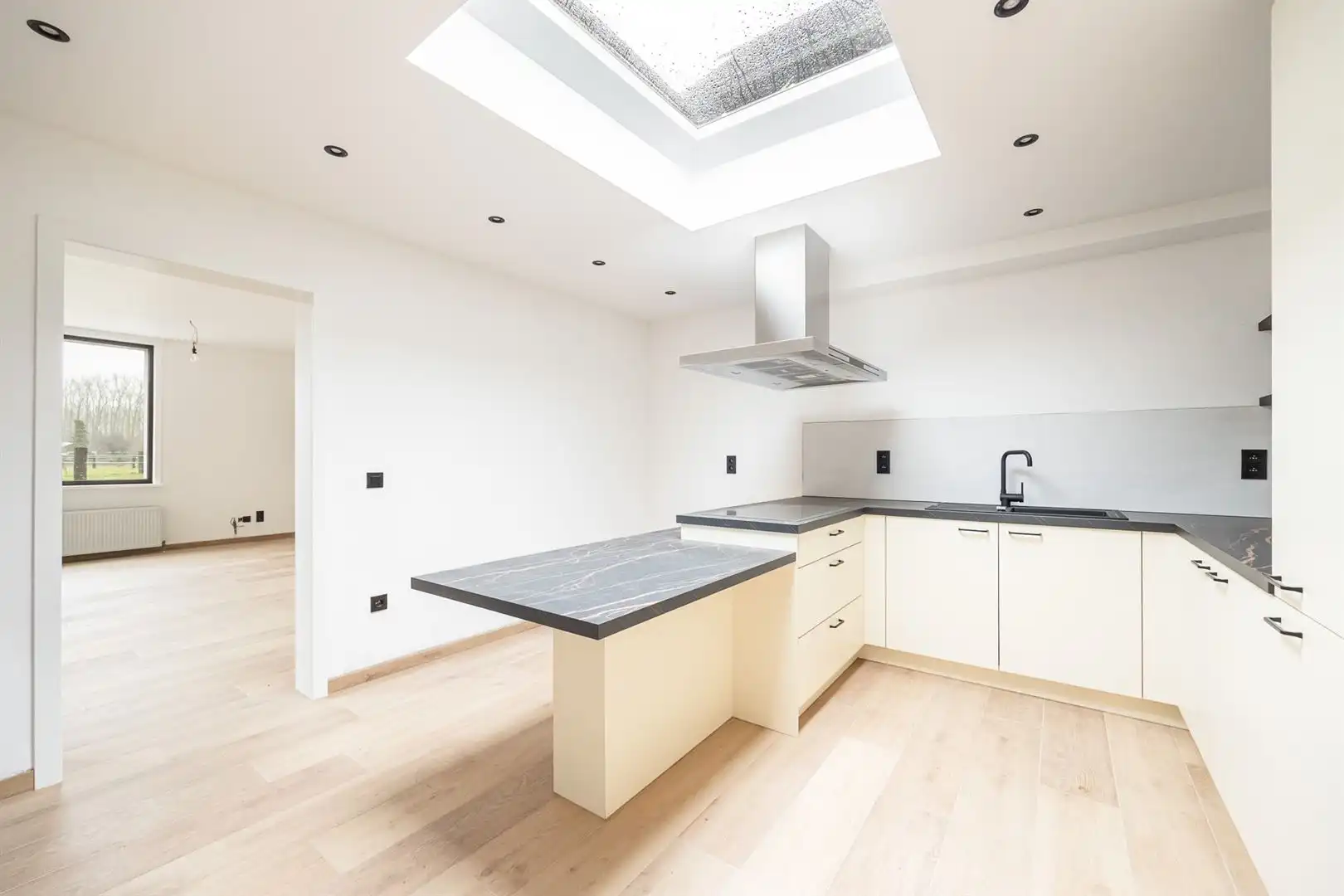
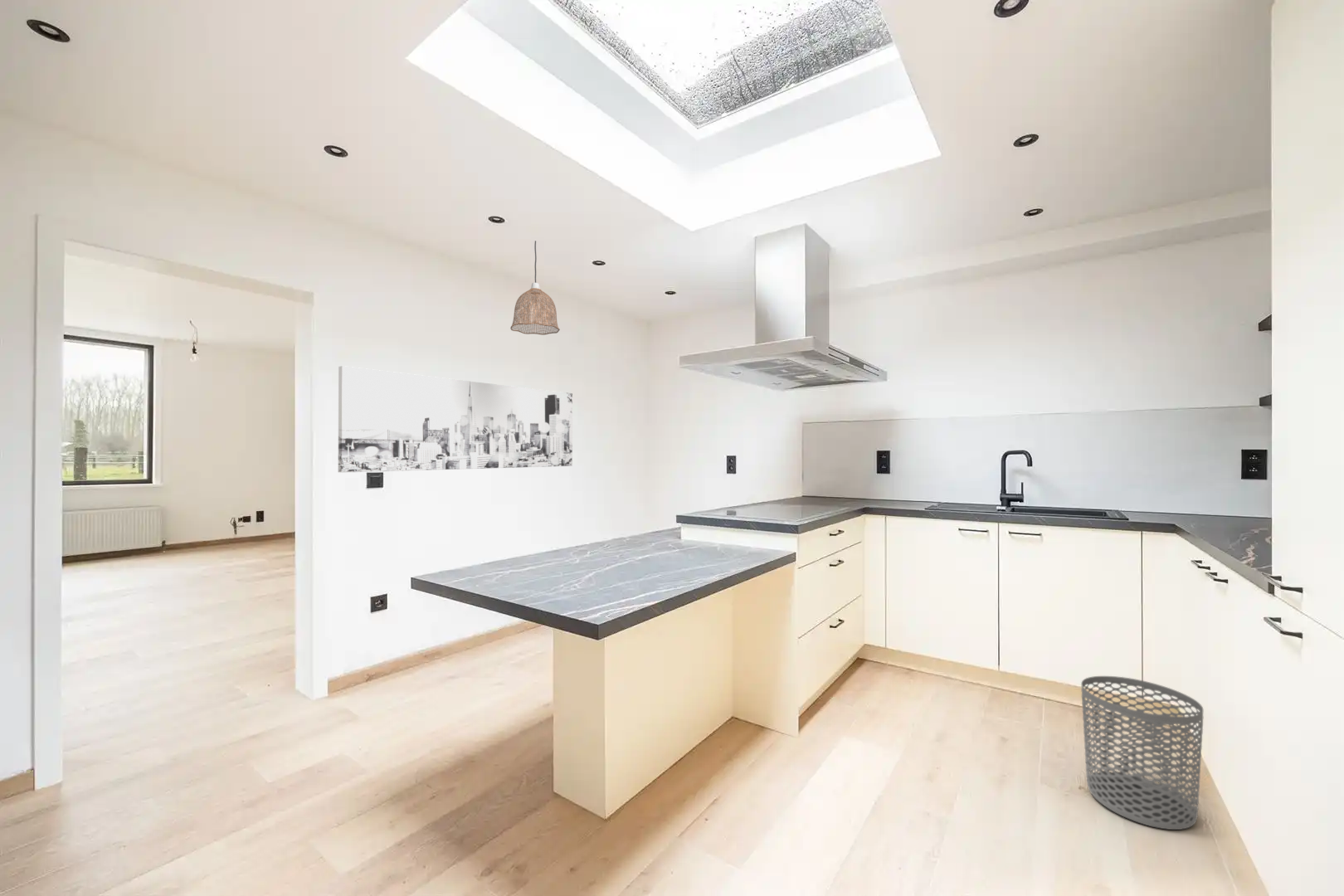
+ wall art (477, 425)
+ pendant lamp (535, 285)
+ waste bin (1139, 747)
